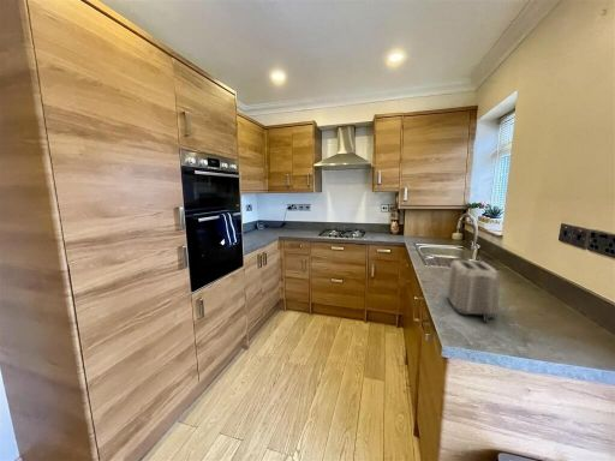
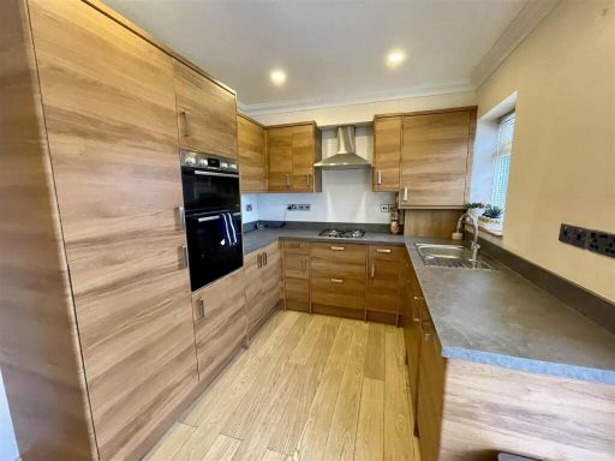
- toaster (471, 286)
